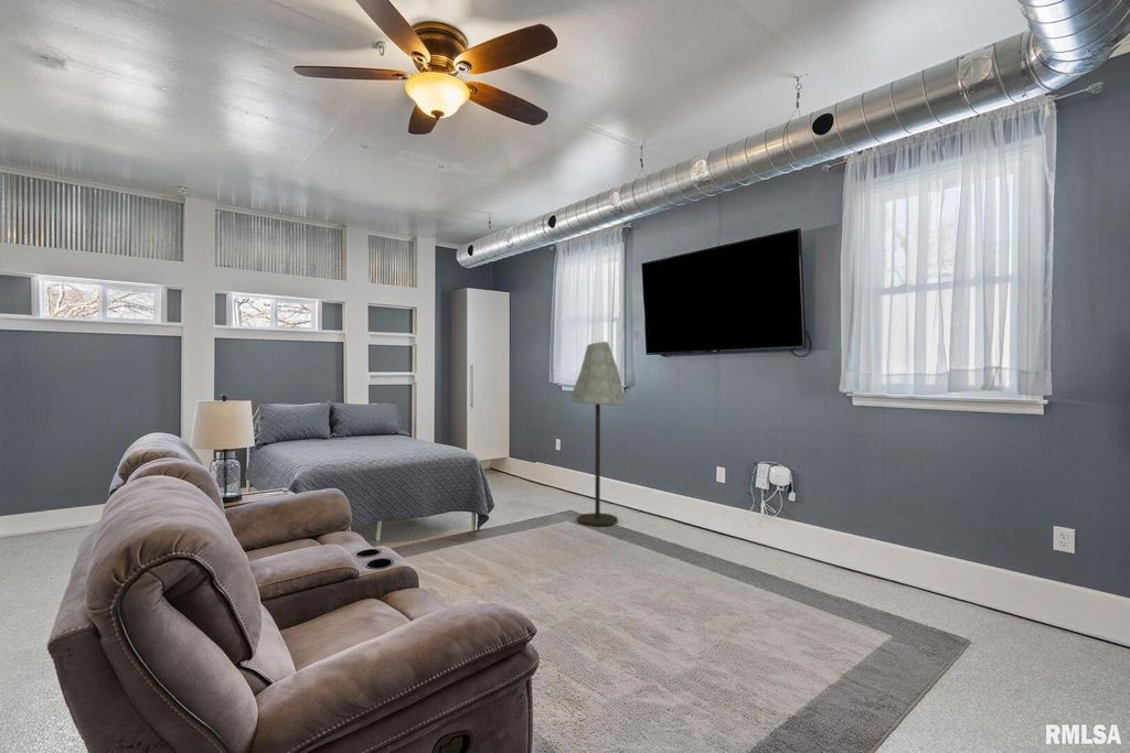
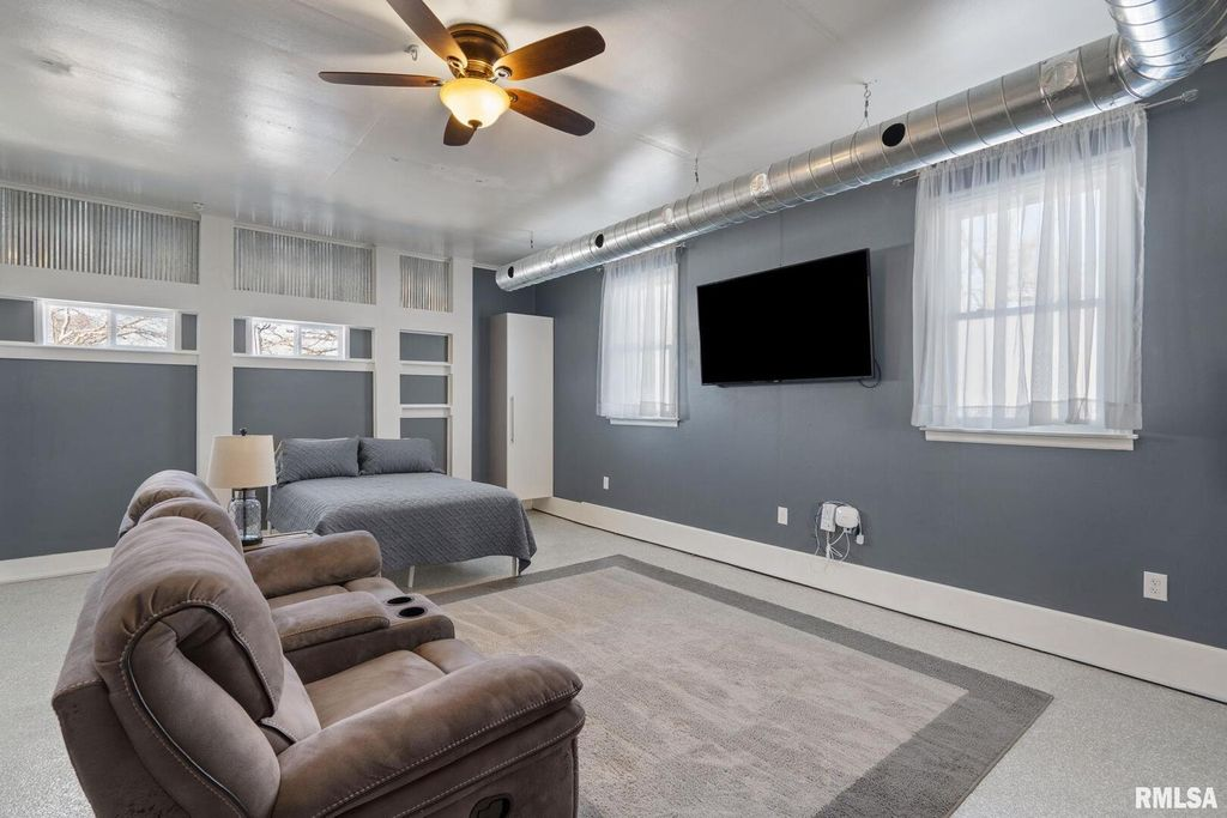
- floor lamp (597, 431)
